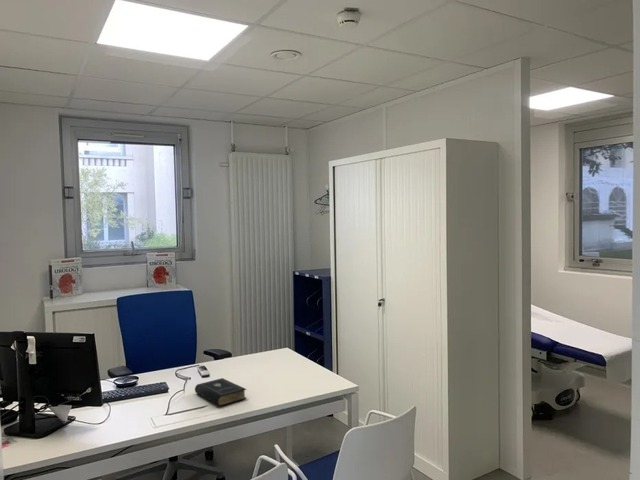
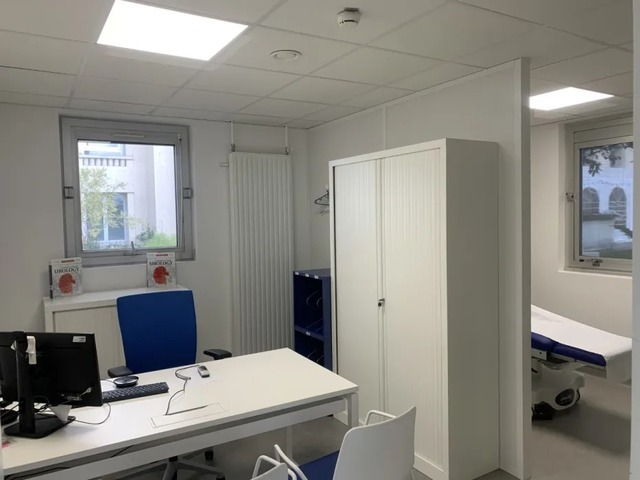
- book (223, 390)
